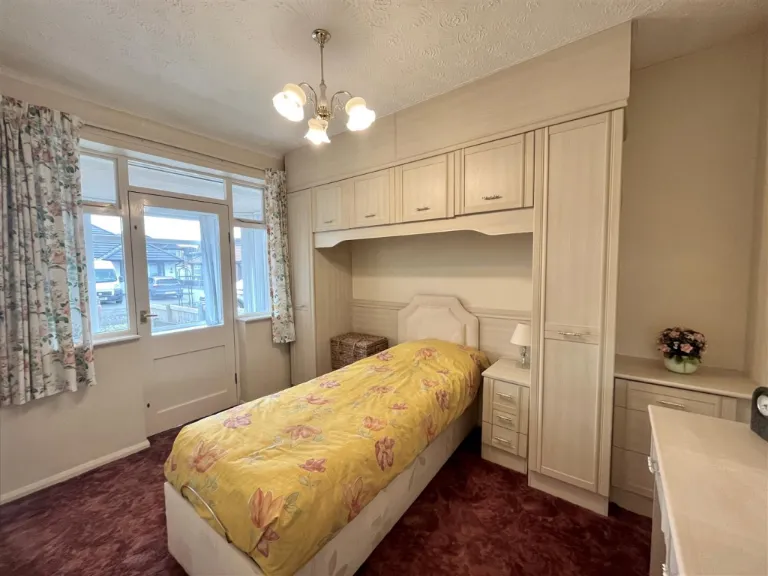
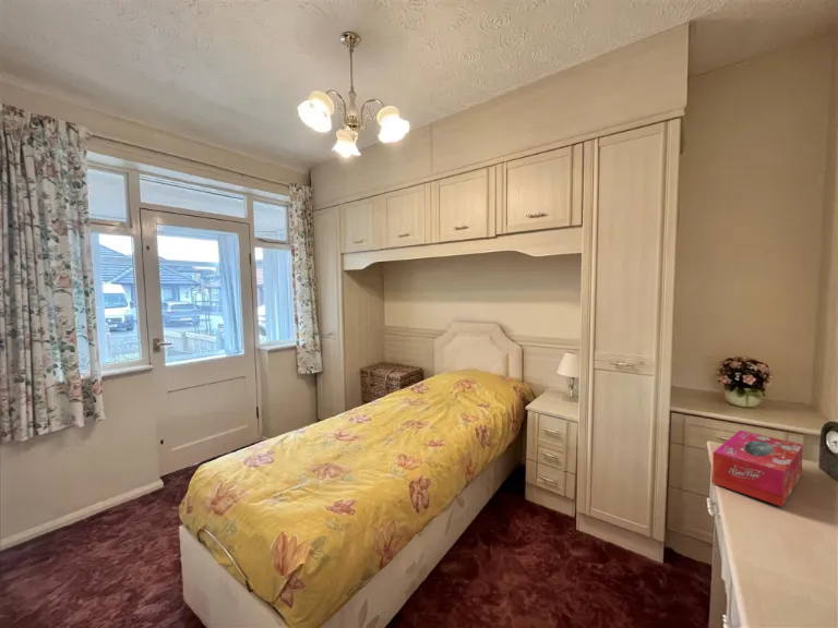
+ tissue box (758, 463)
